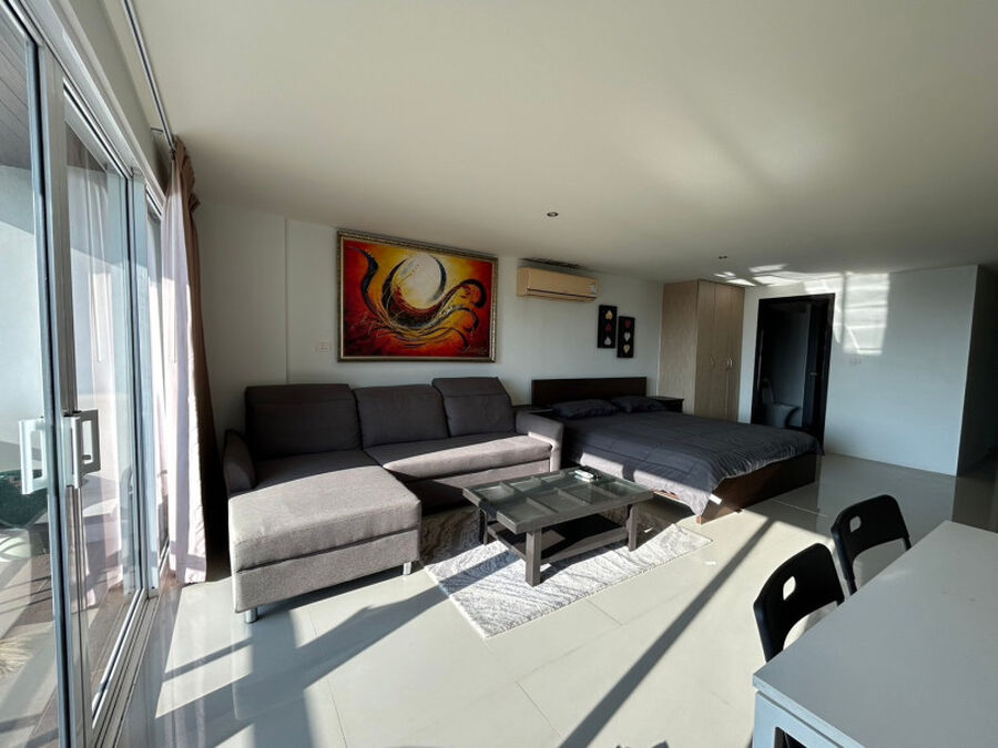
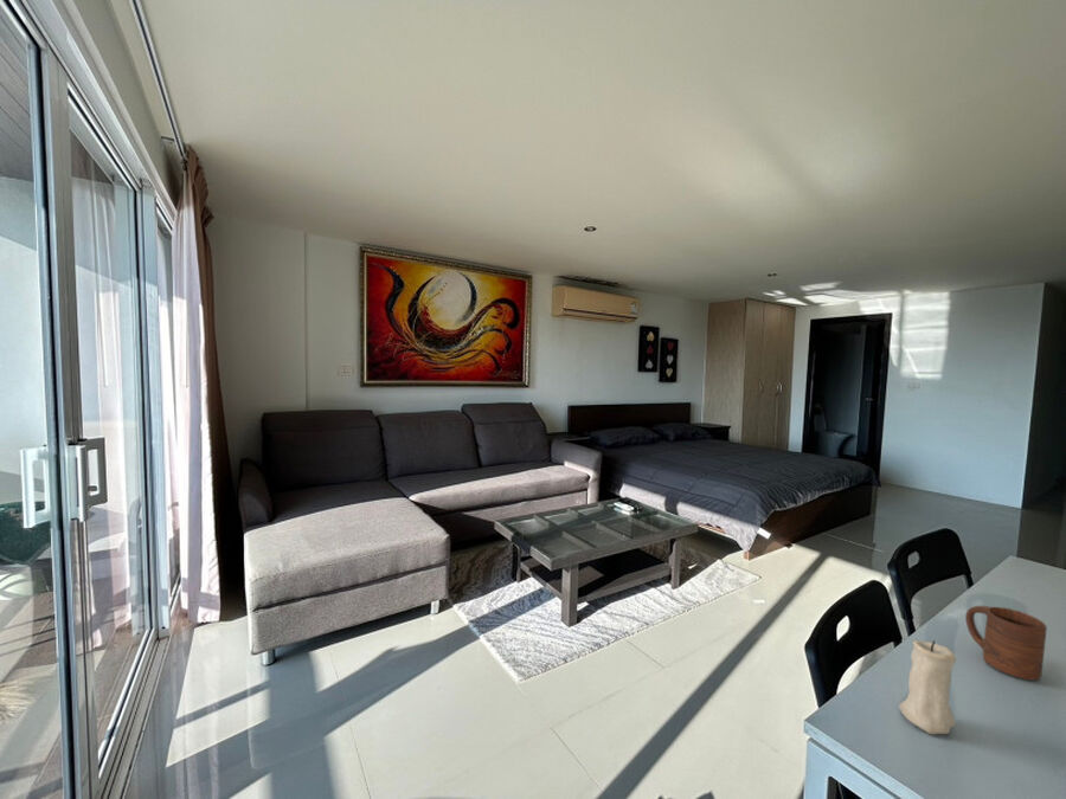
+ cup (1003, 639)
+ candle (929, 679)
